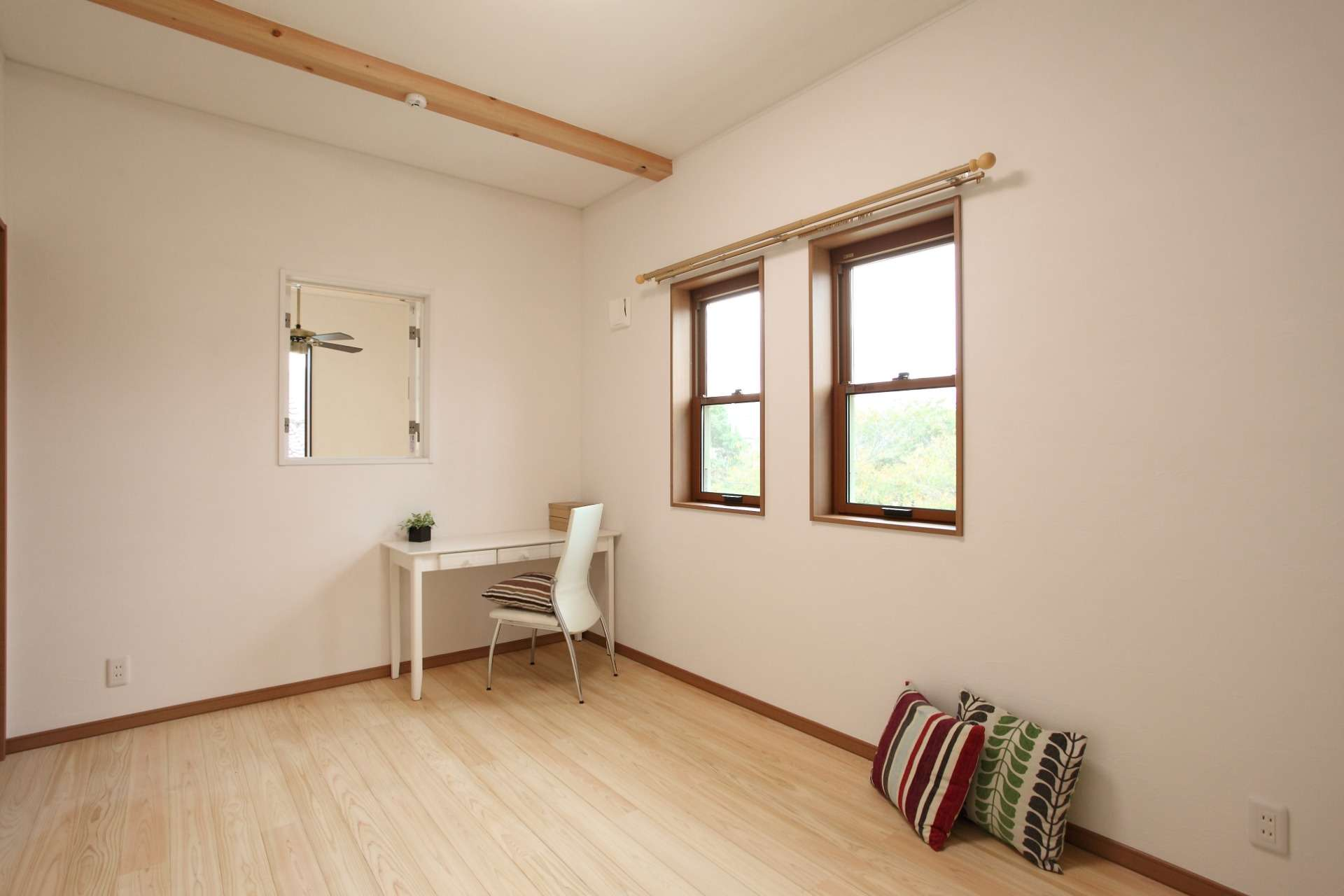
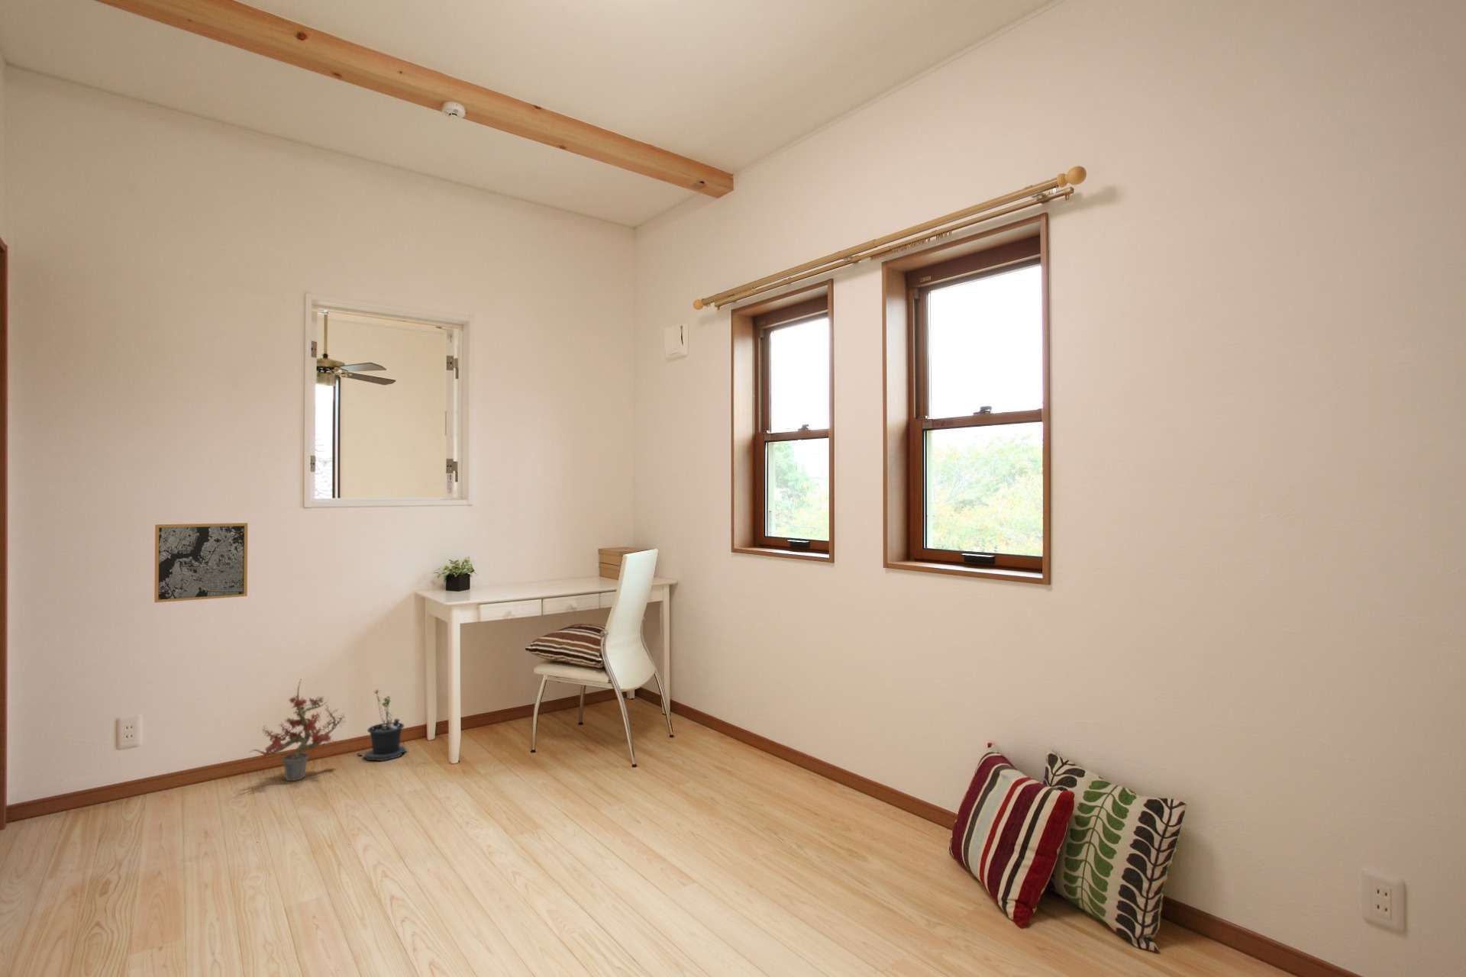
+ wall art (203, 560)
+ potted plant (384, 721)
+ potted plant (299, 726)
